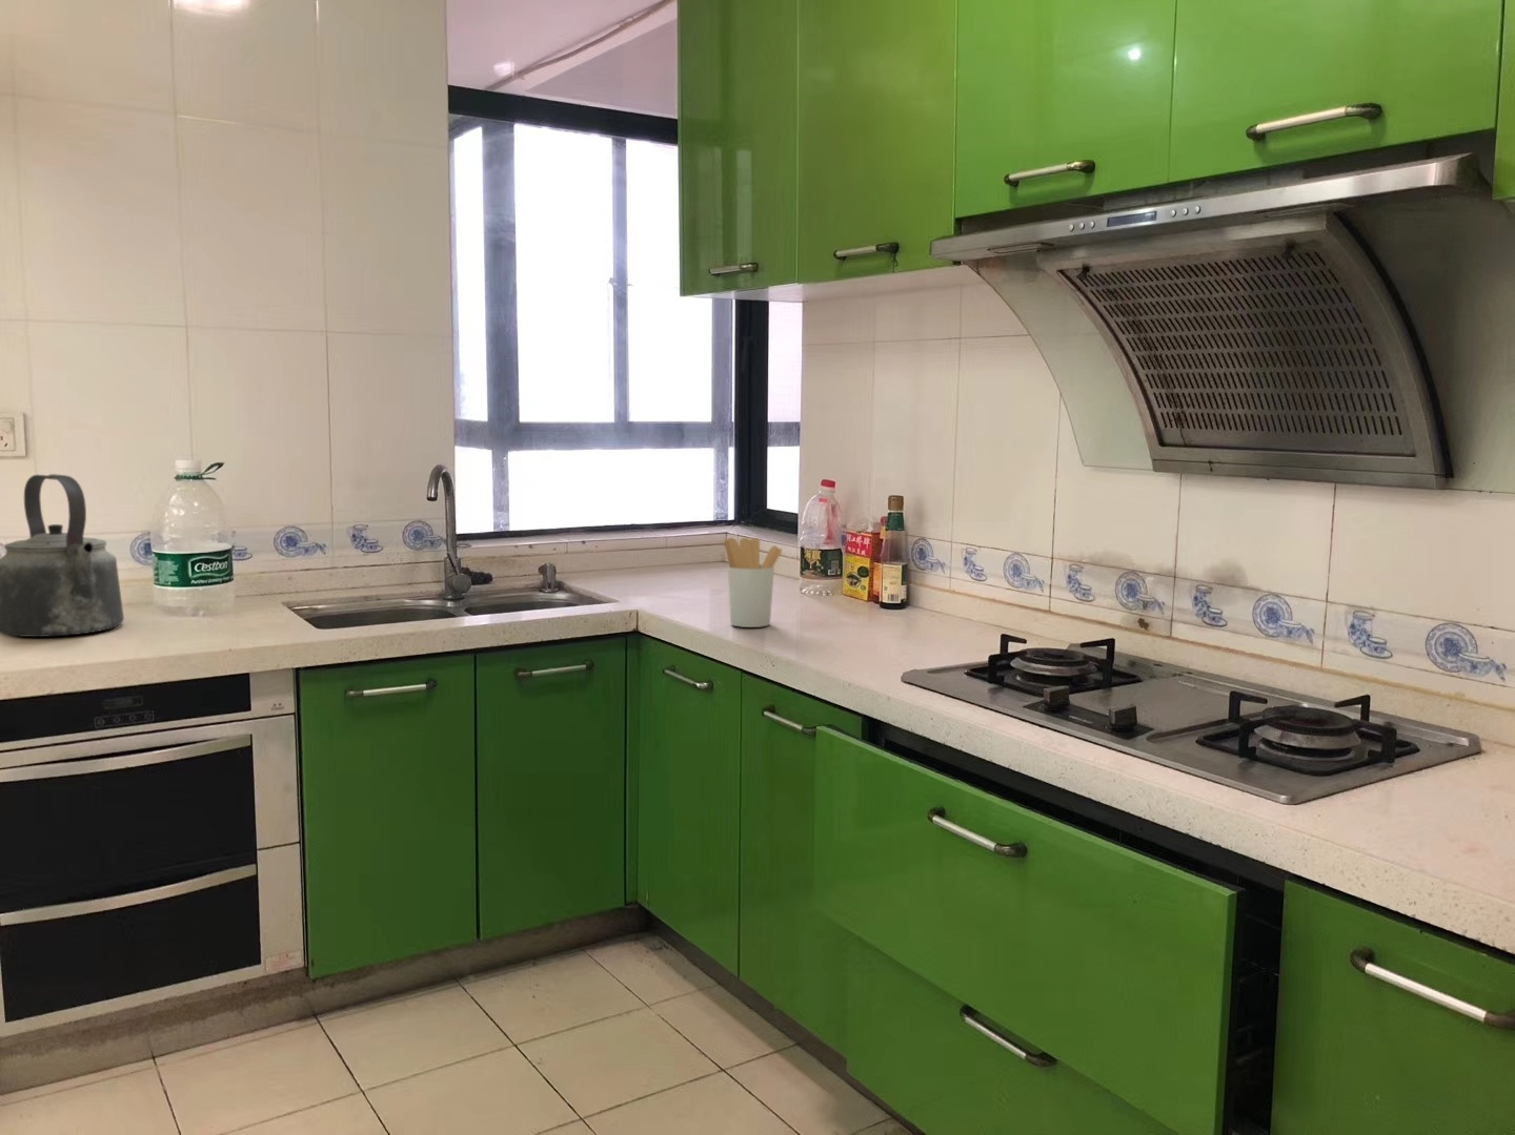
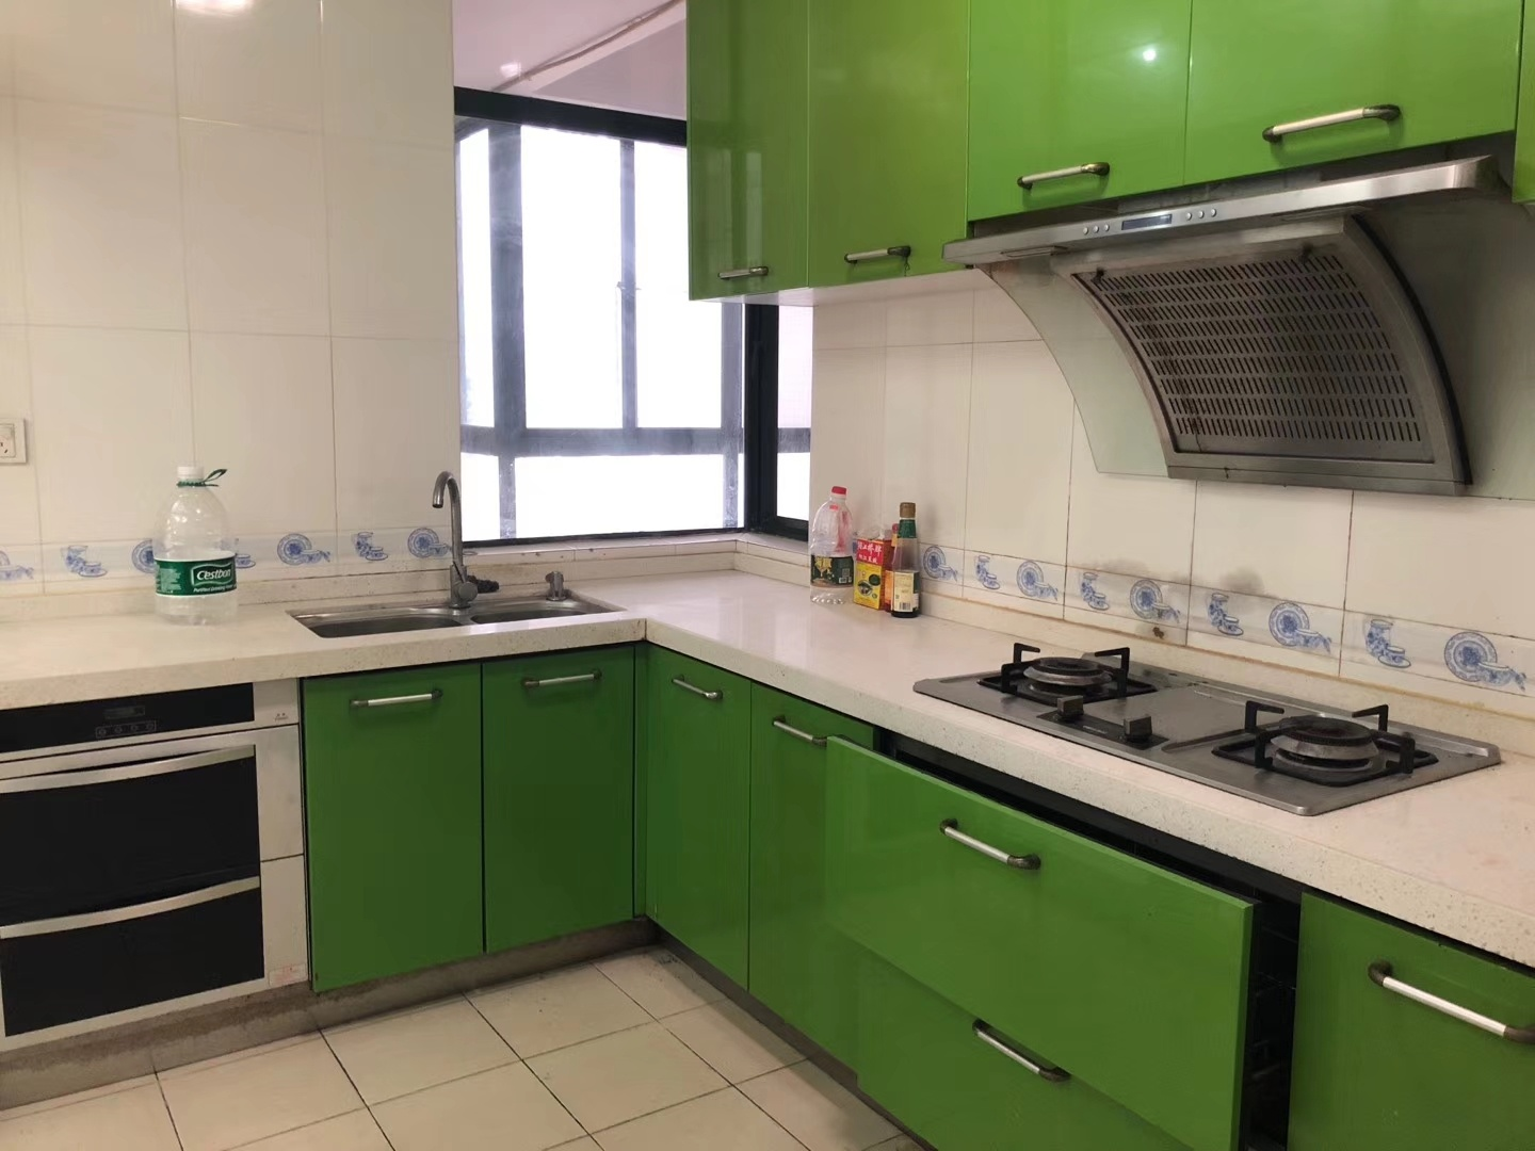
- utensil holder (747, 579)
- kettle (61, 553)
